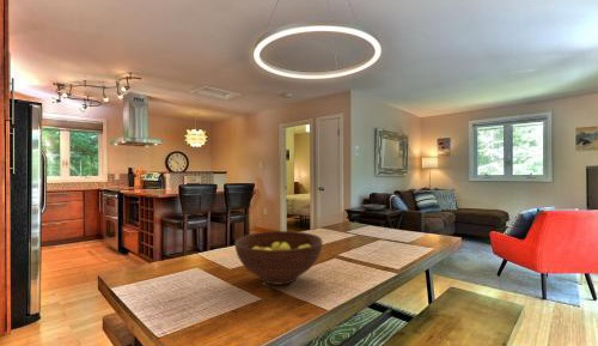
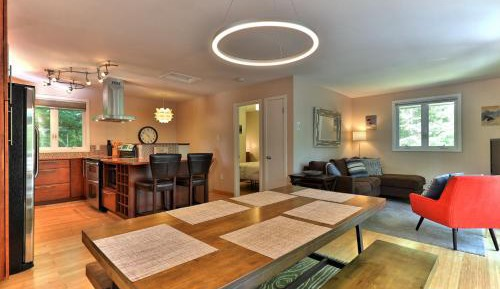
- fruit bowl (279, 259)
